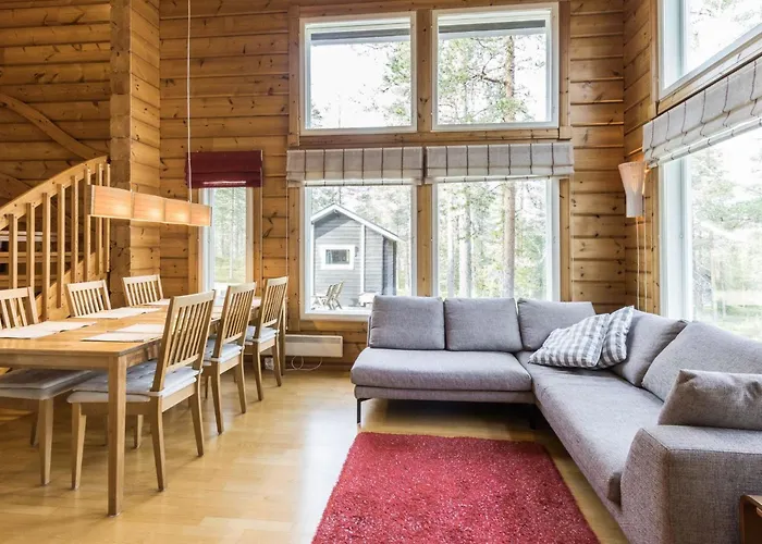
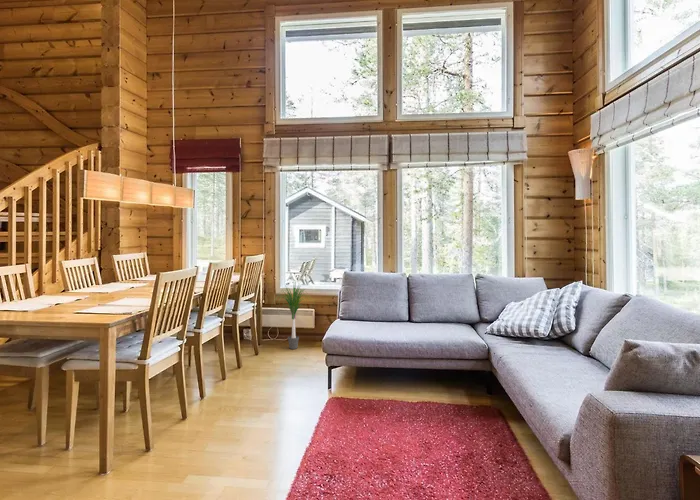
+ potted plant (293, 312)
